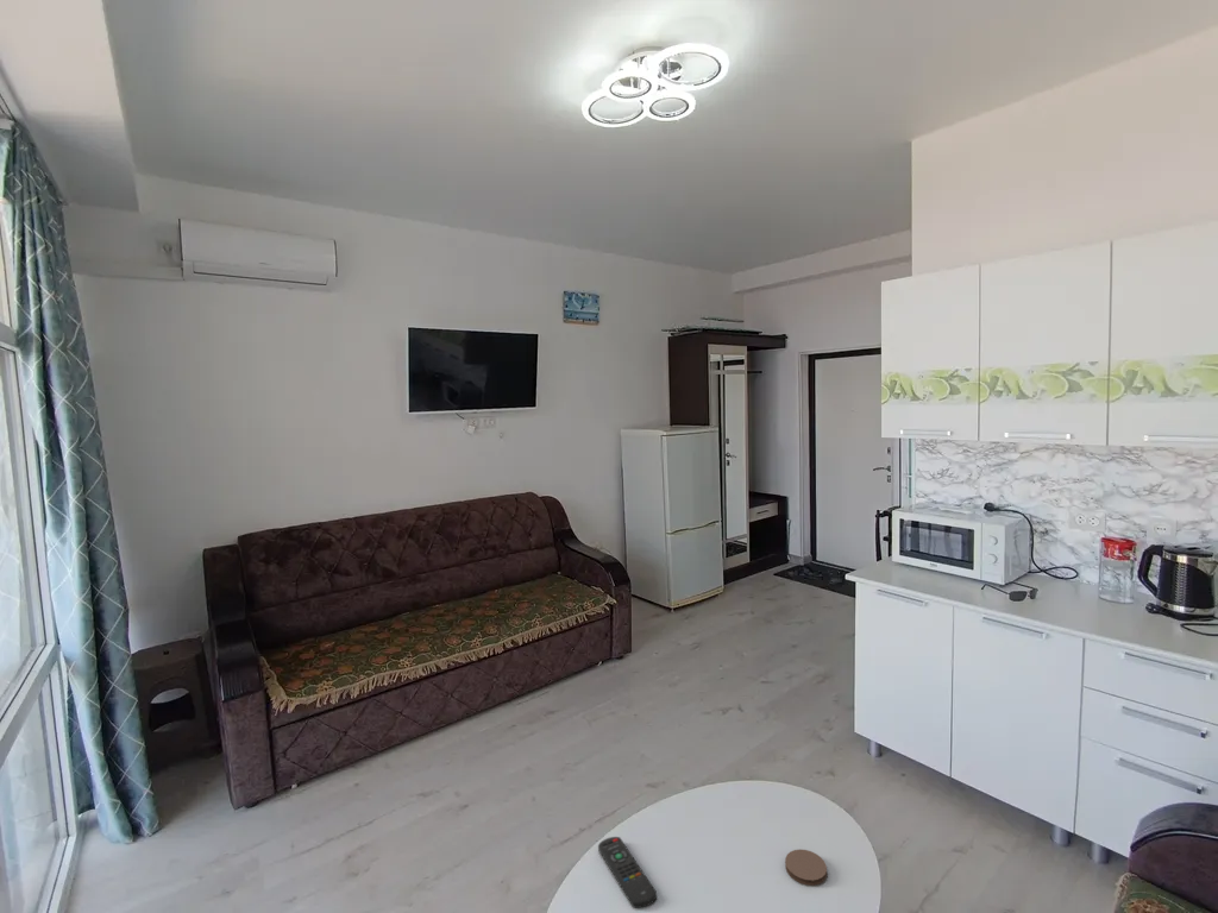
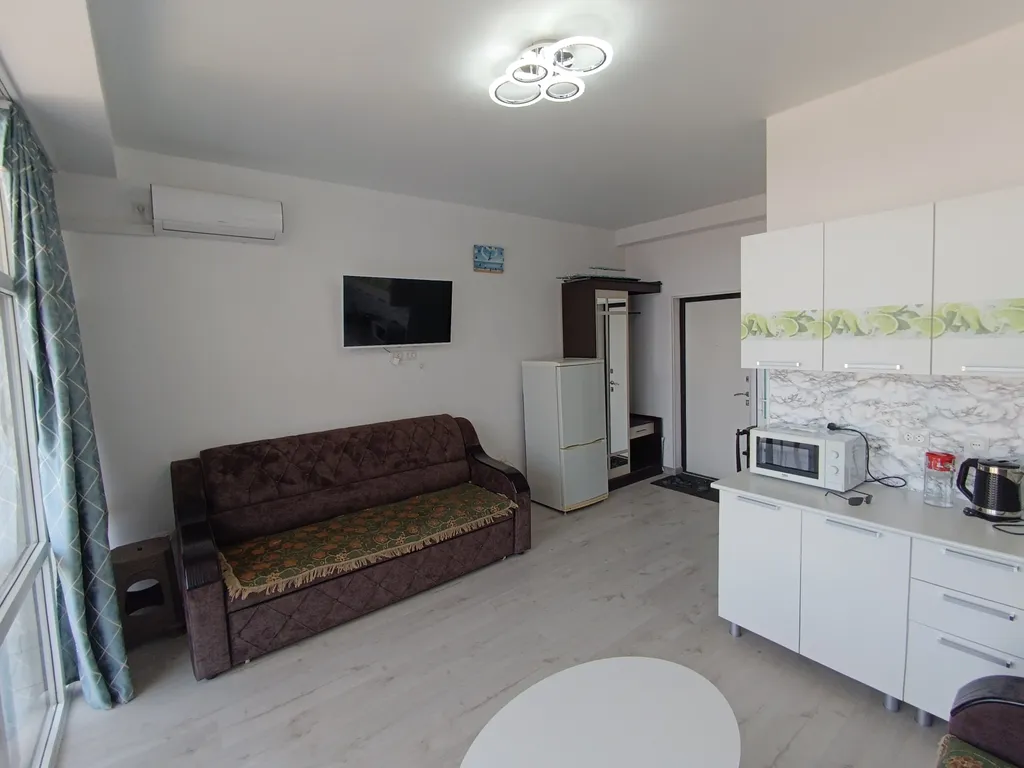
- coaster (805, 867)
- remote control (626, 869)
